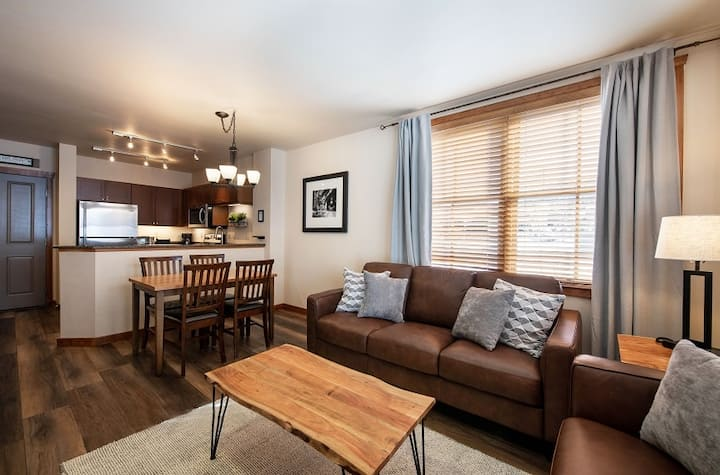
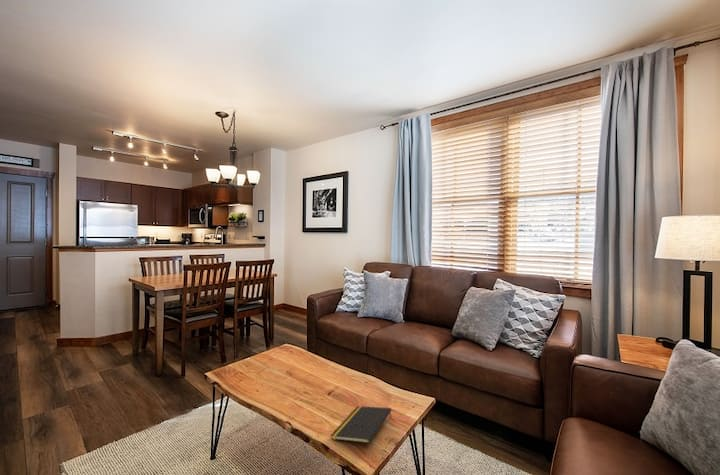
+ notepad (362, 422)
